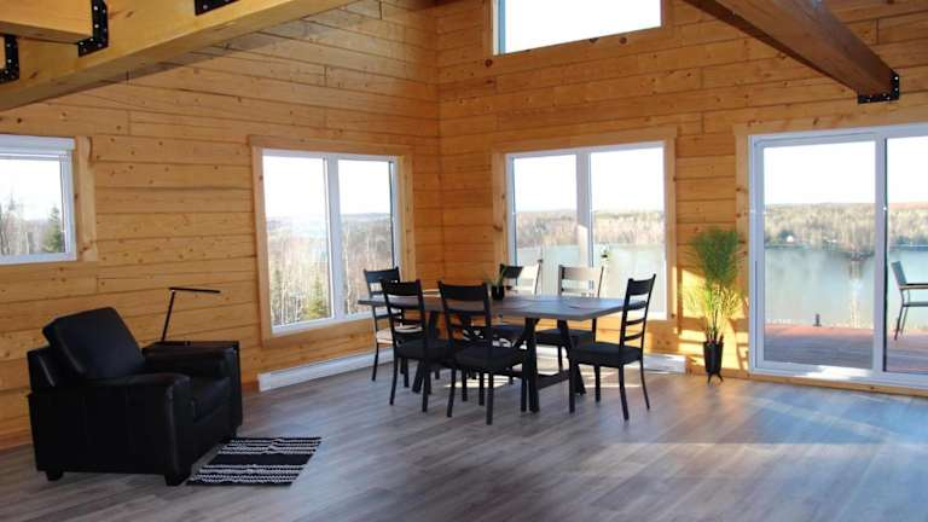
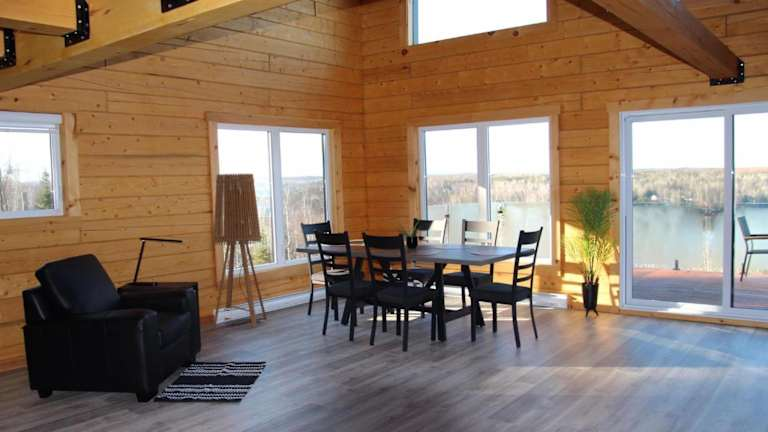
+ floor lamp (240, 248)
